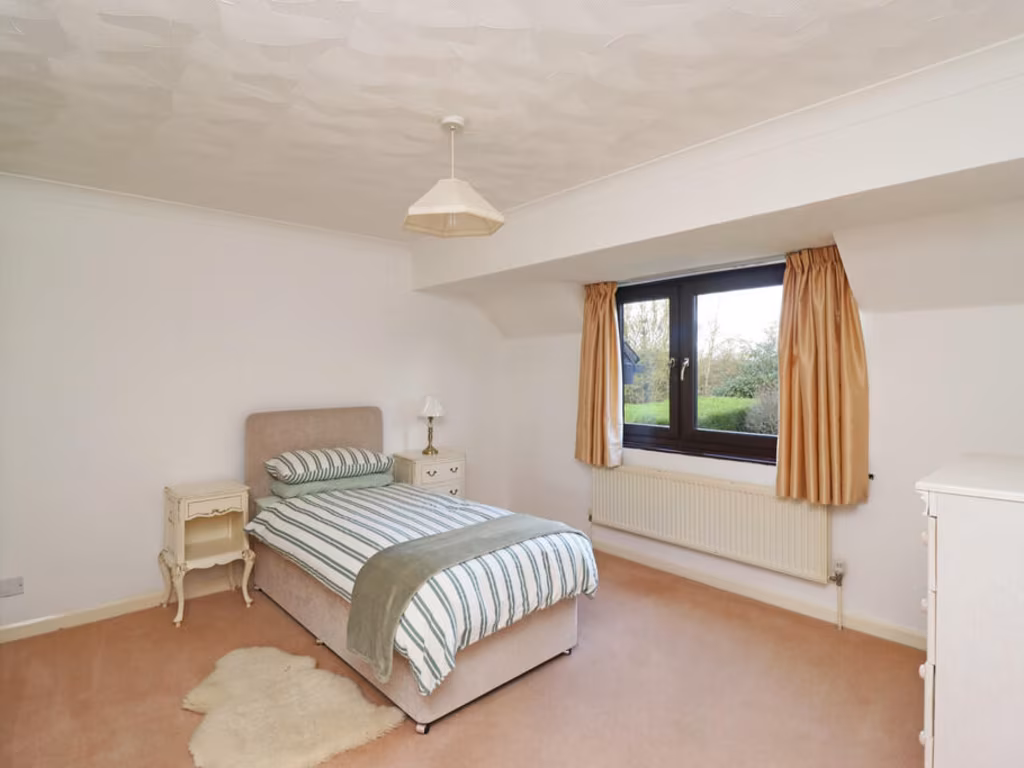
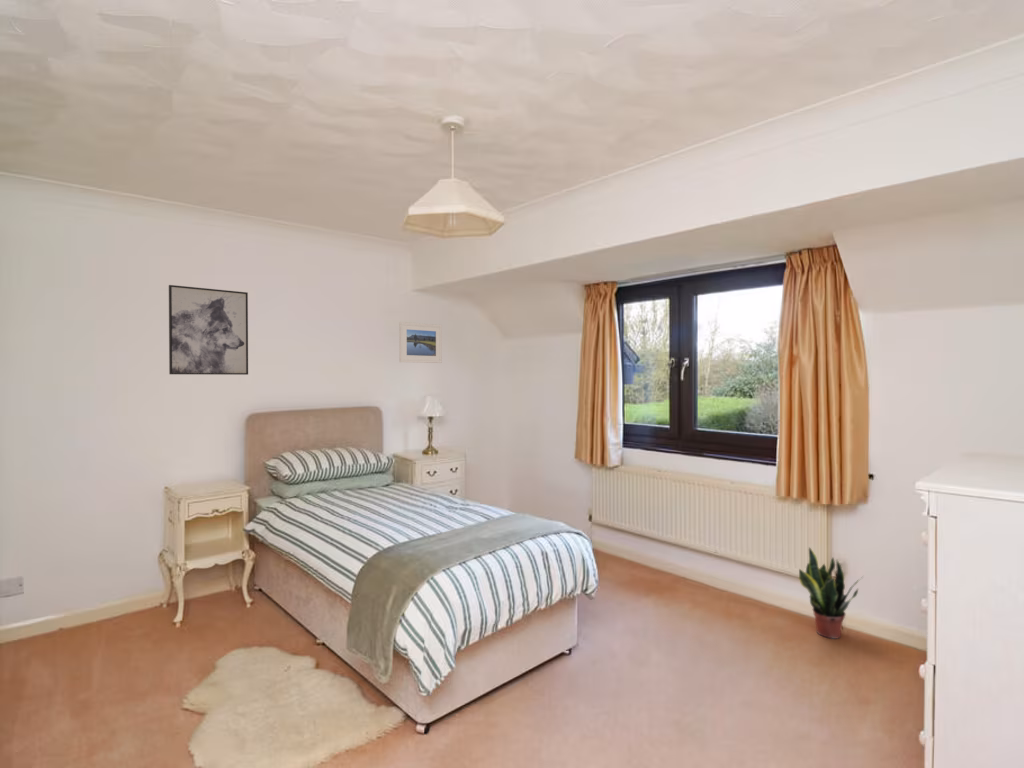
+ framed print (421, 343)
+ potted plant (827, 593)
+ wall art (210, 331)
